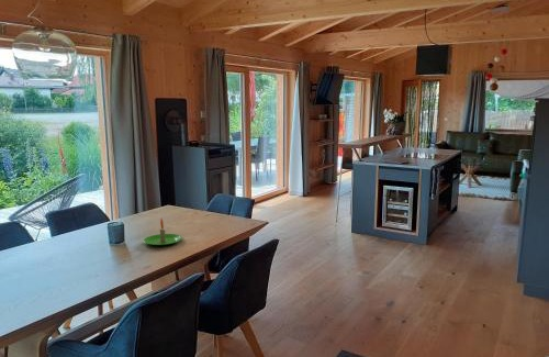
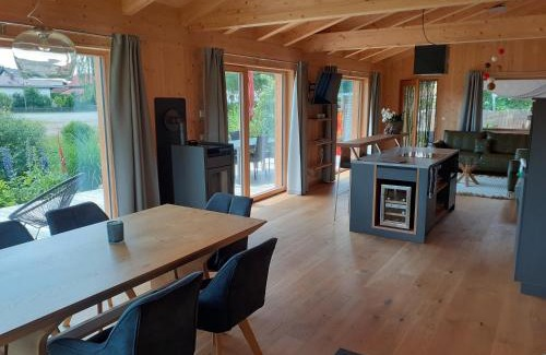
- candle (161, 230)
